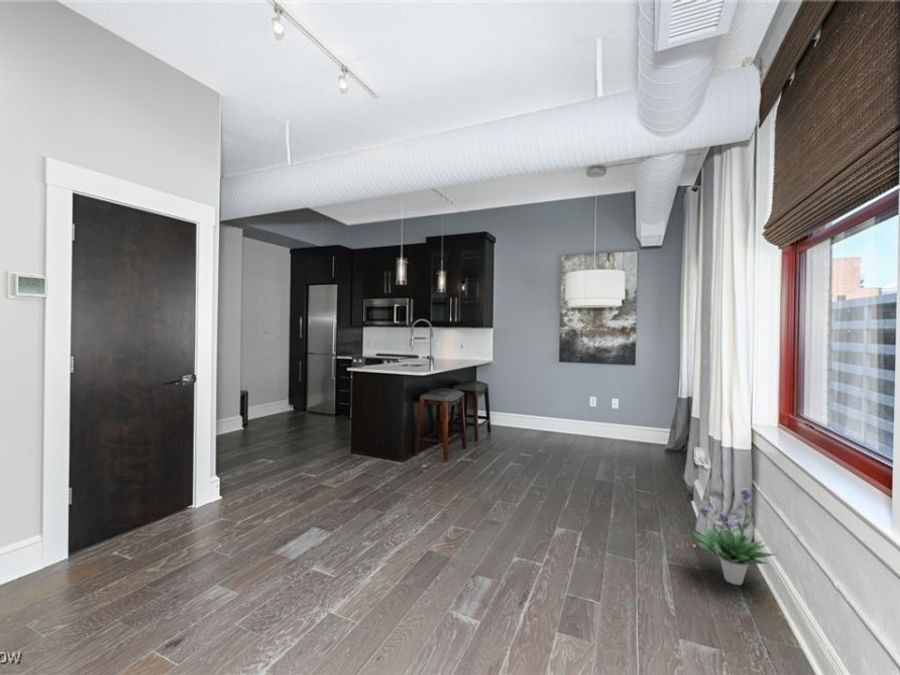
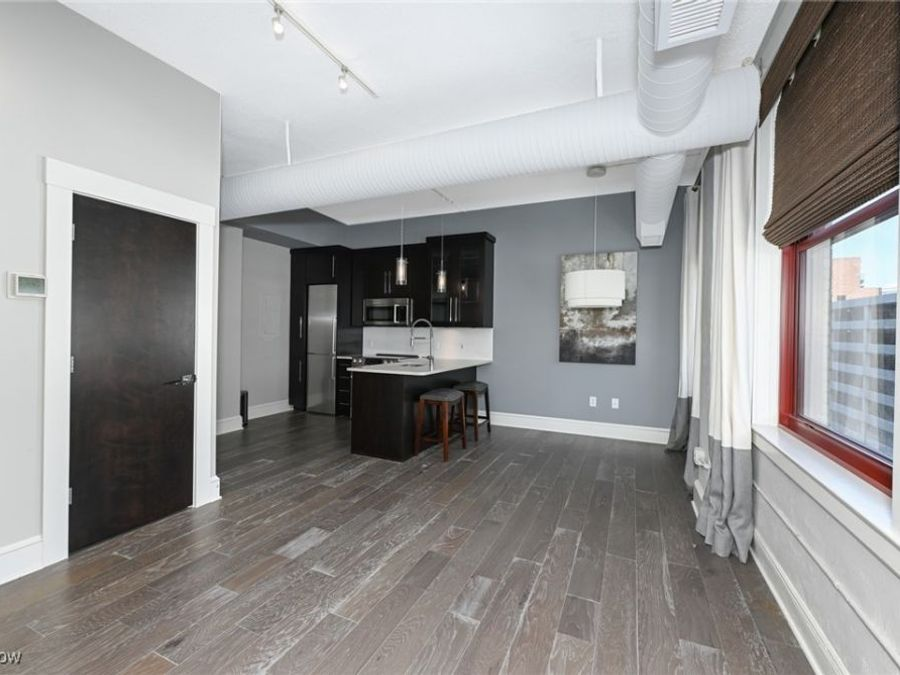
- potted plant (733, 533)
